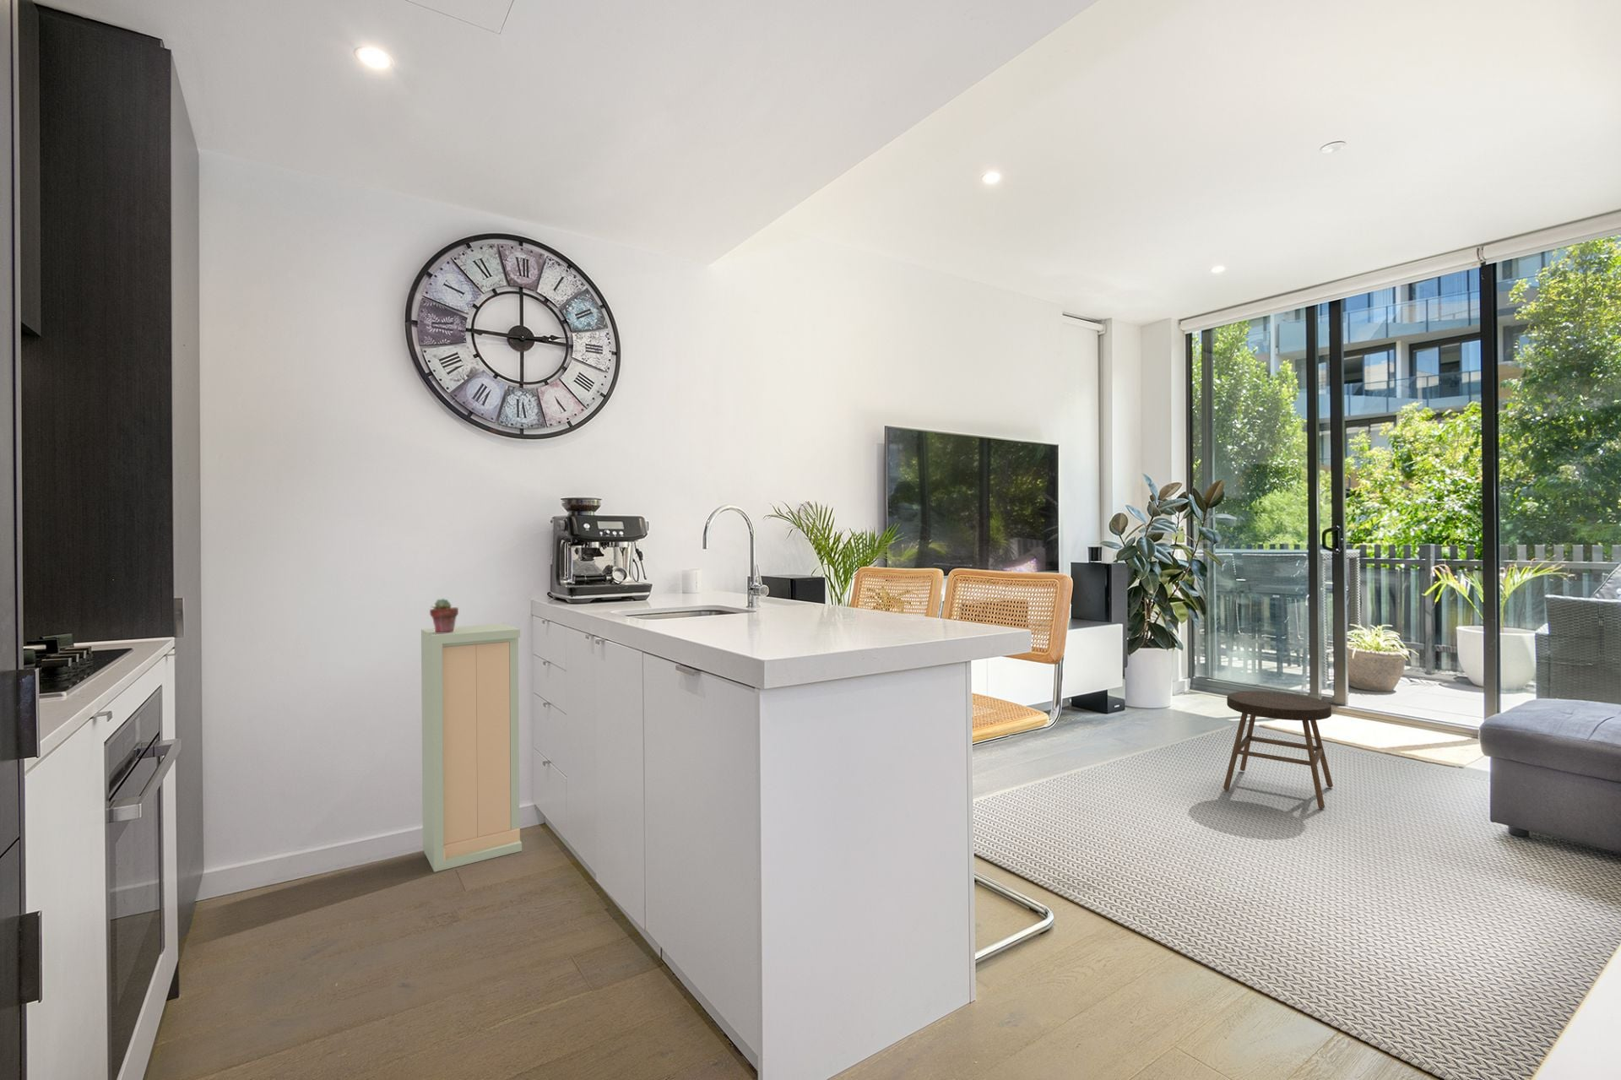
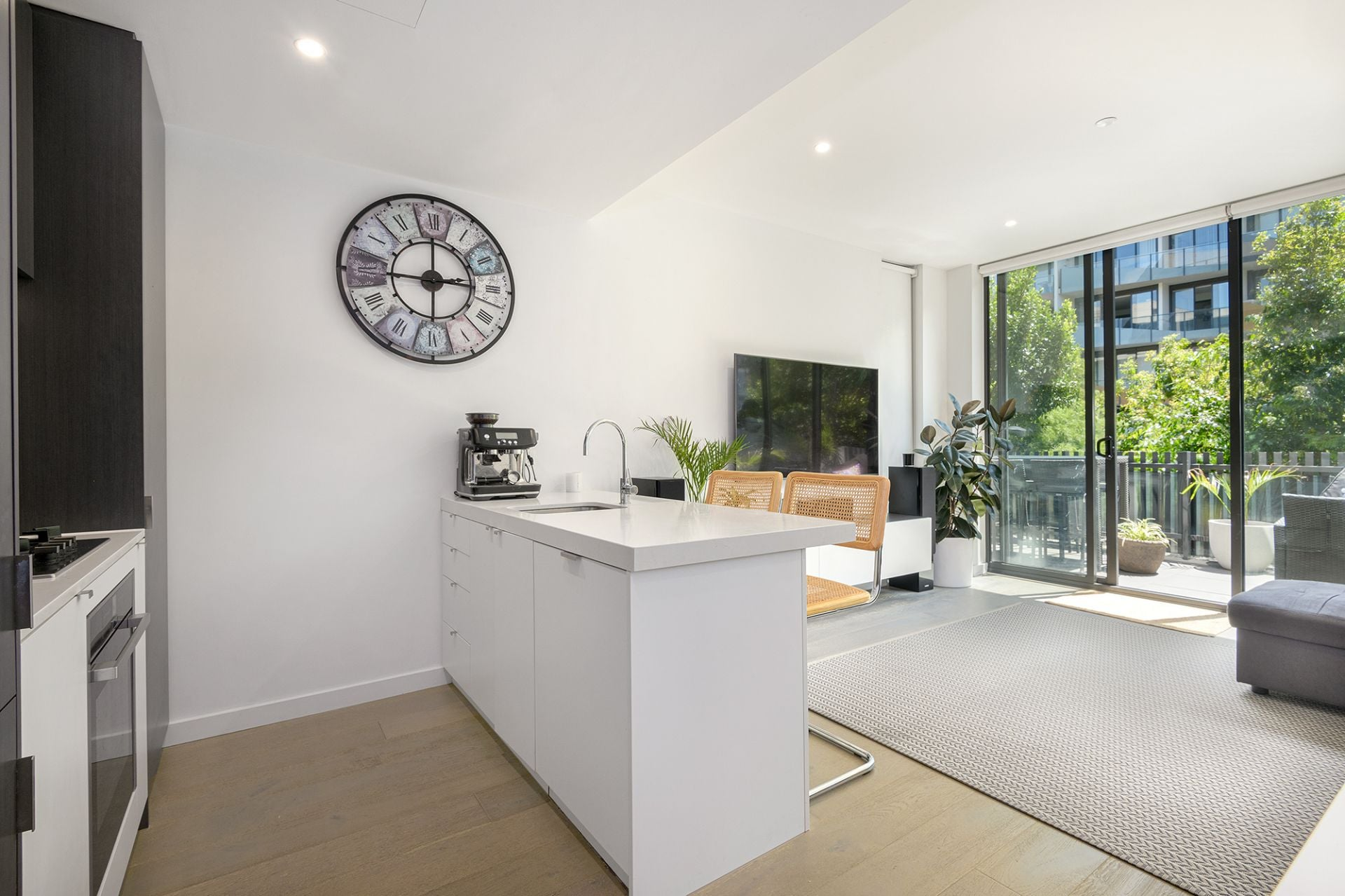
- potted succulent (444, 615)
- cabinet (471, 739)
- stool (1278, 744)
